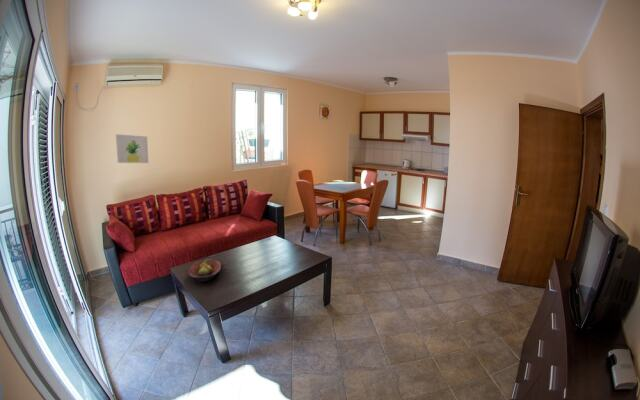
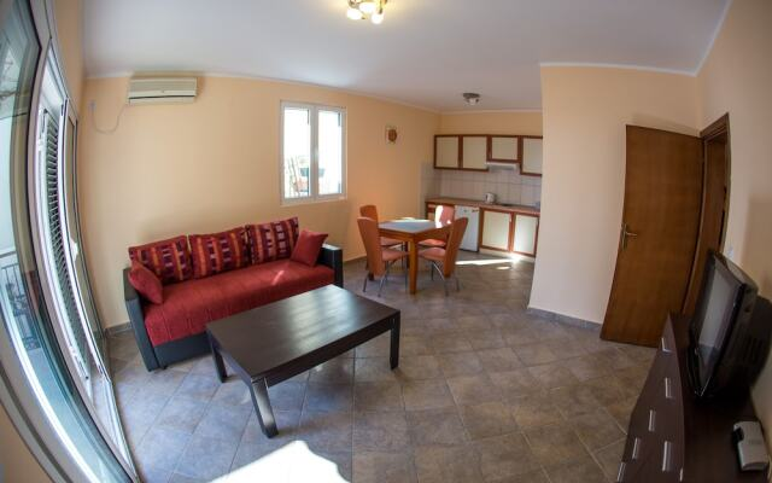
- wall art (132, 149)
- fruit bowl (205, 268)
